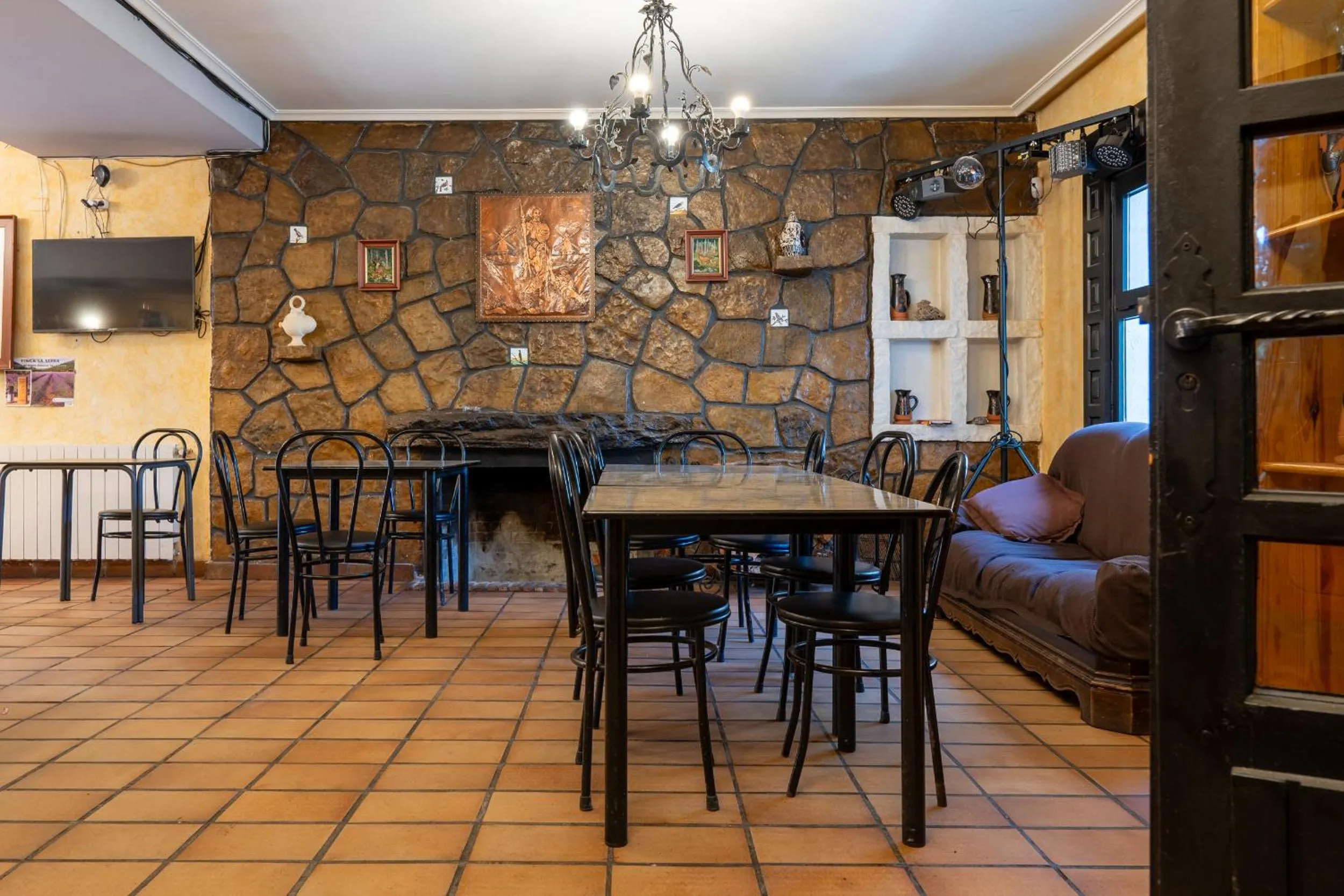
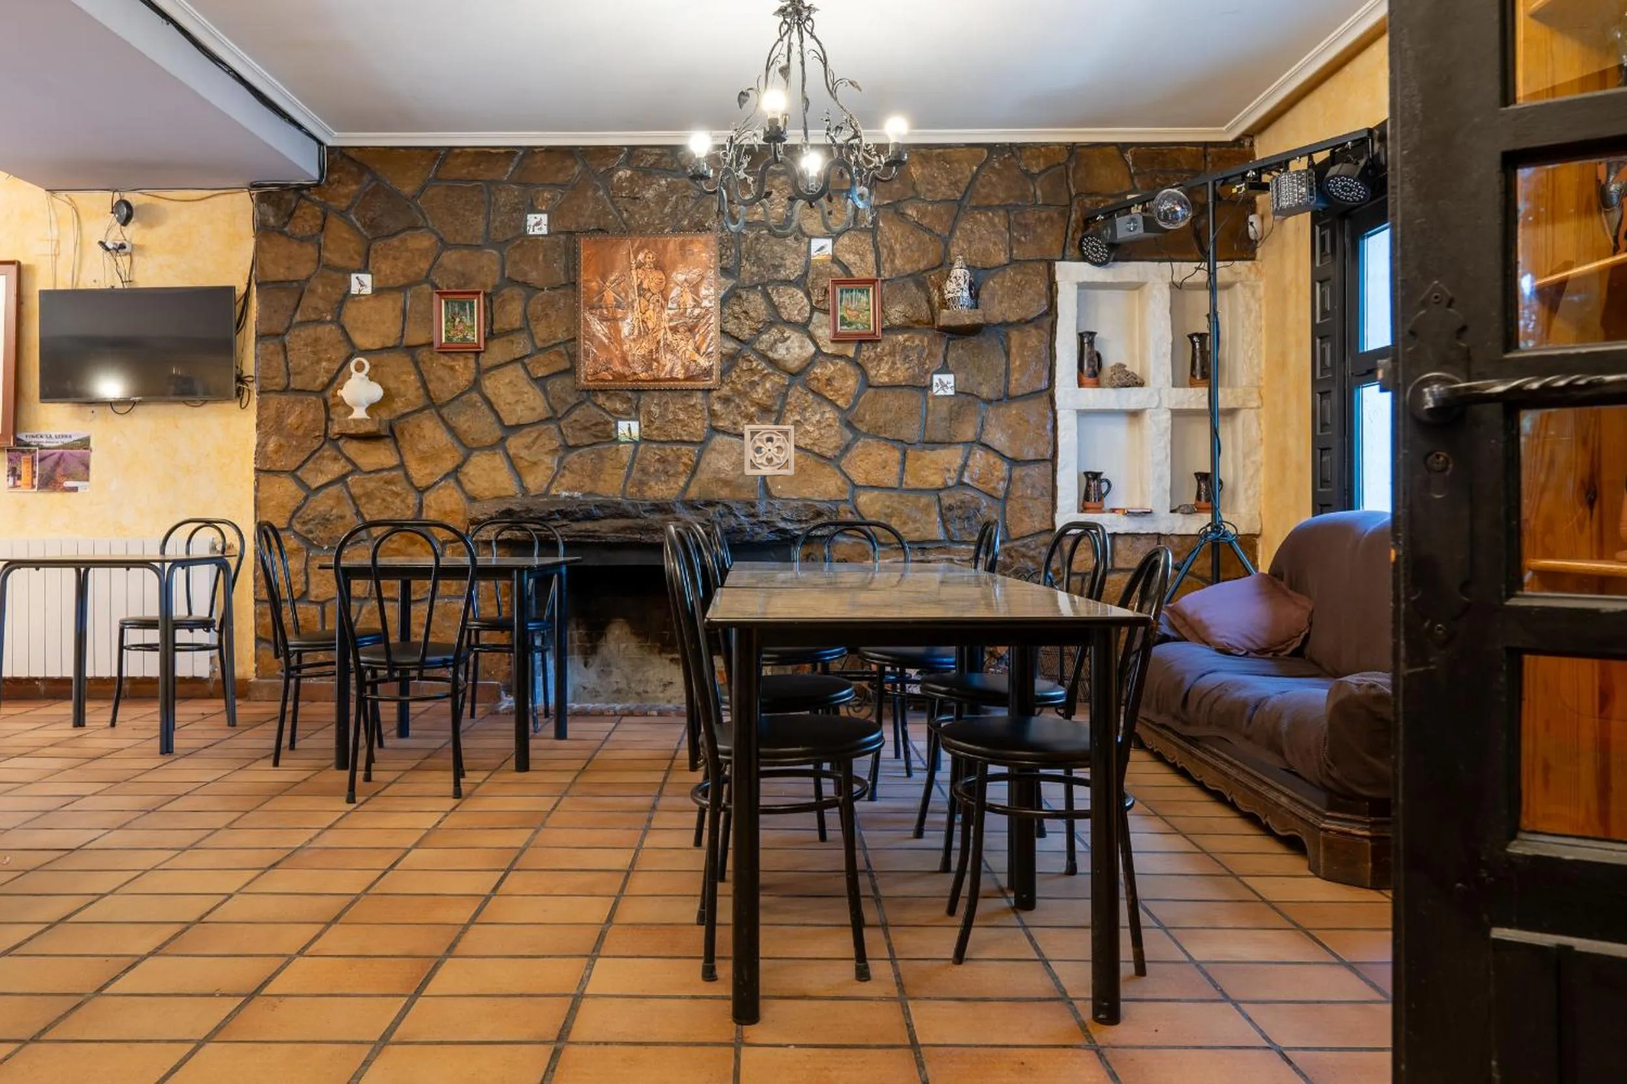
+ wall ornament (769, 451)
